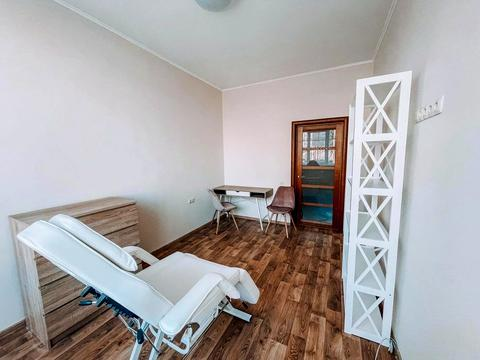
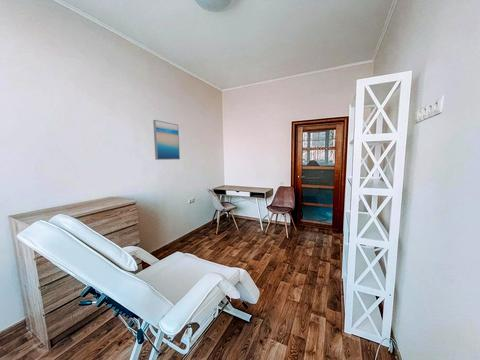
+ wall art (167, 141)
